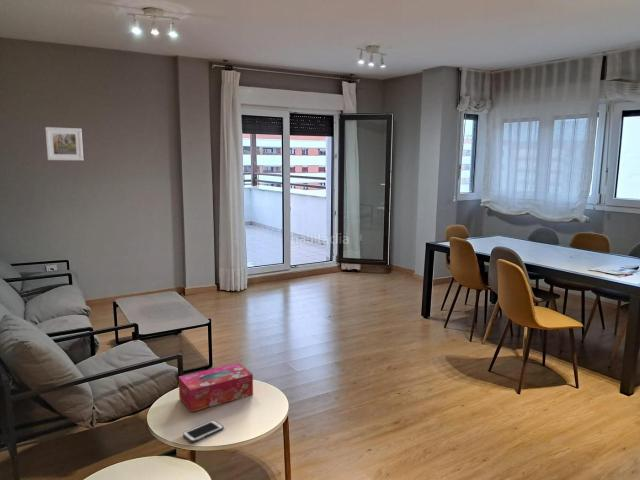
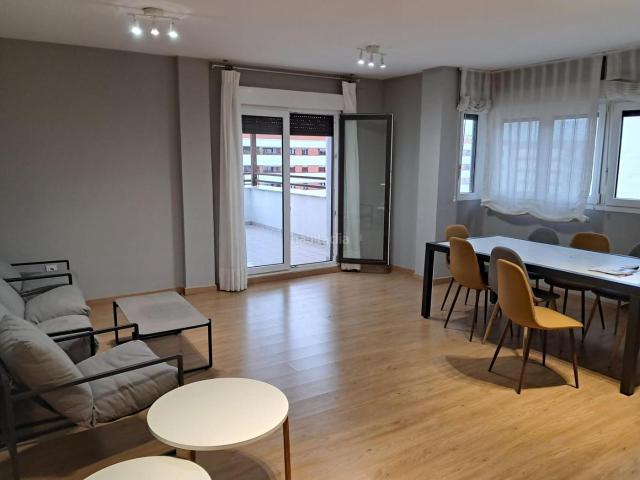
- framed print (64, 144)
- tissue box (216, 385)
- cell phone (203, 431)
